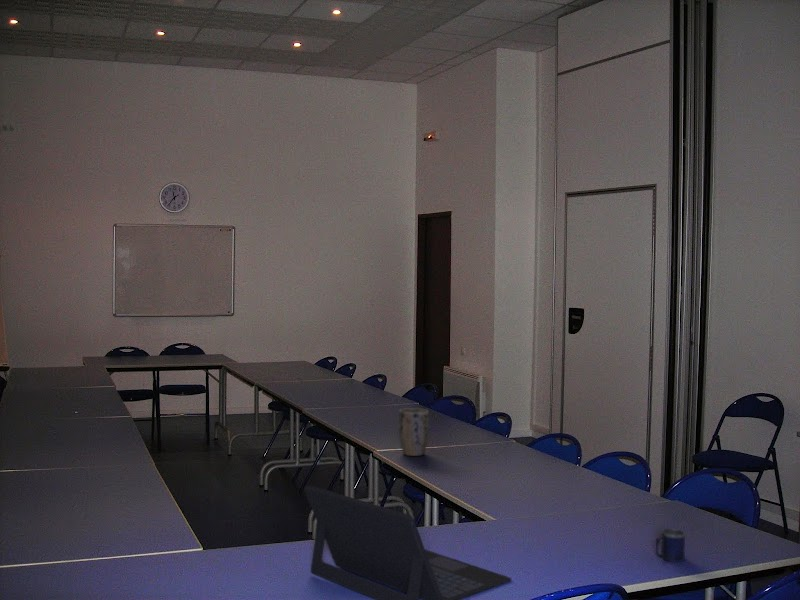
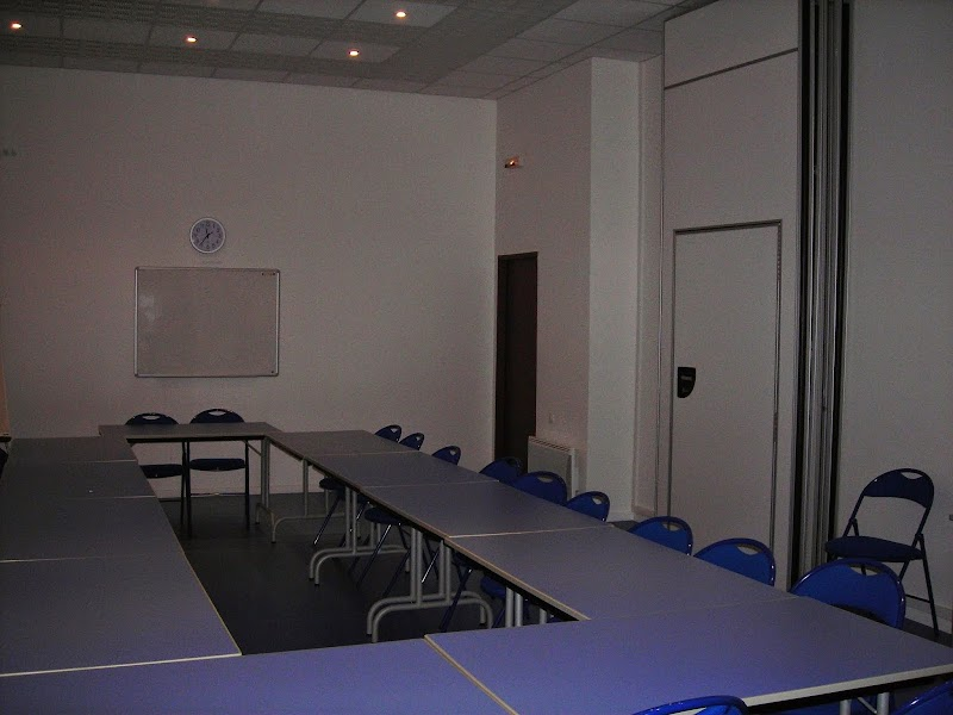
- plant pot (413, 432)
- mug (669, 545)
- laptop (407, 532)
